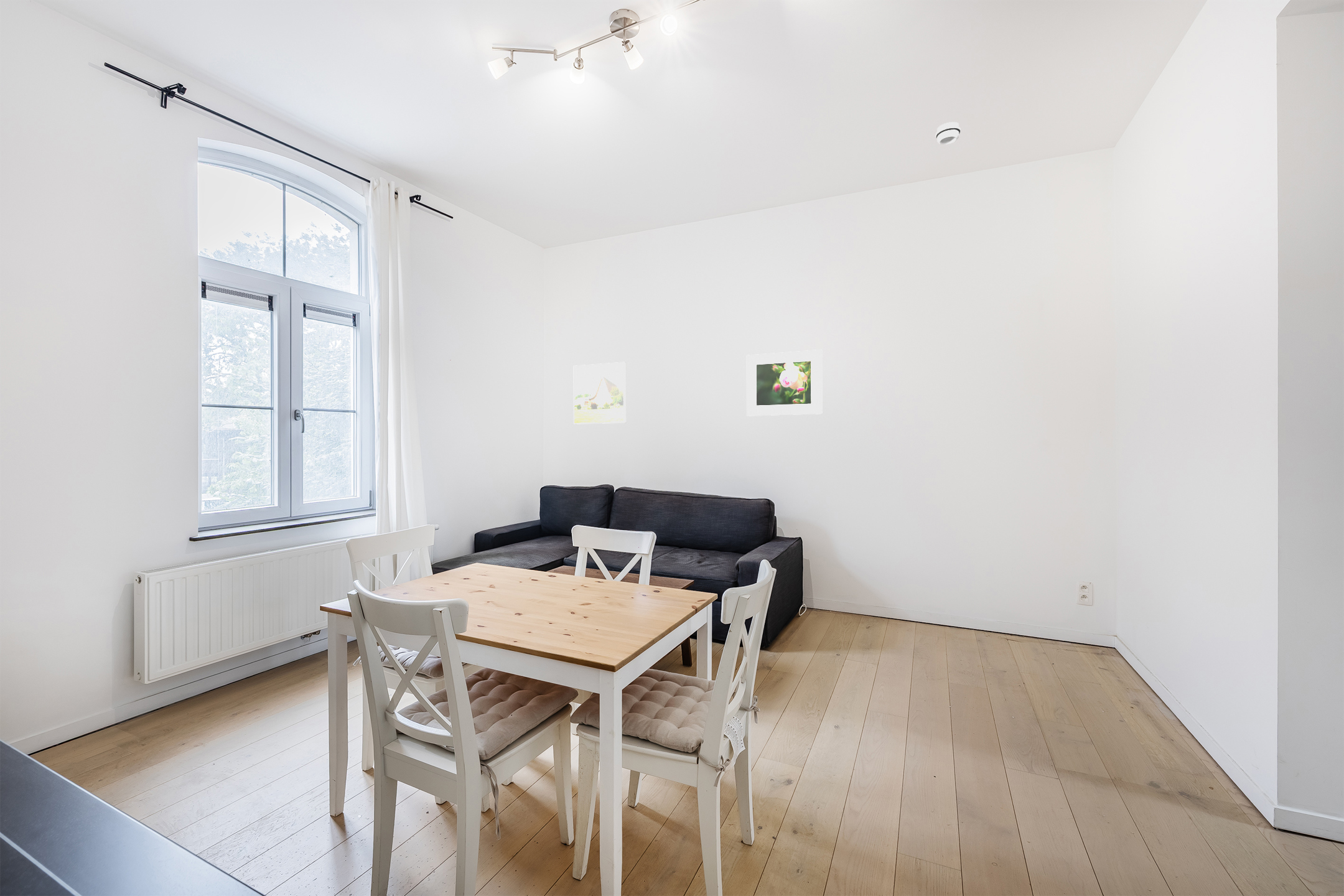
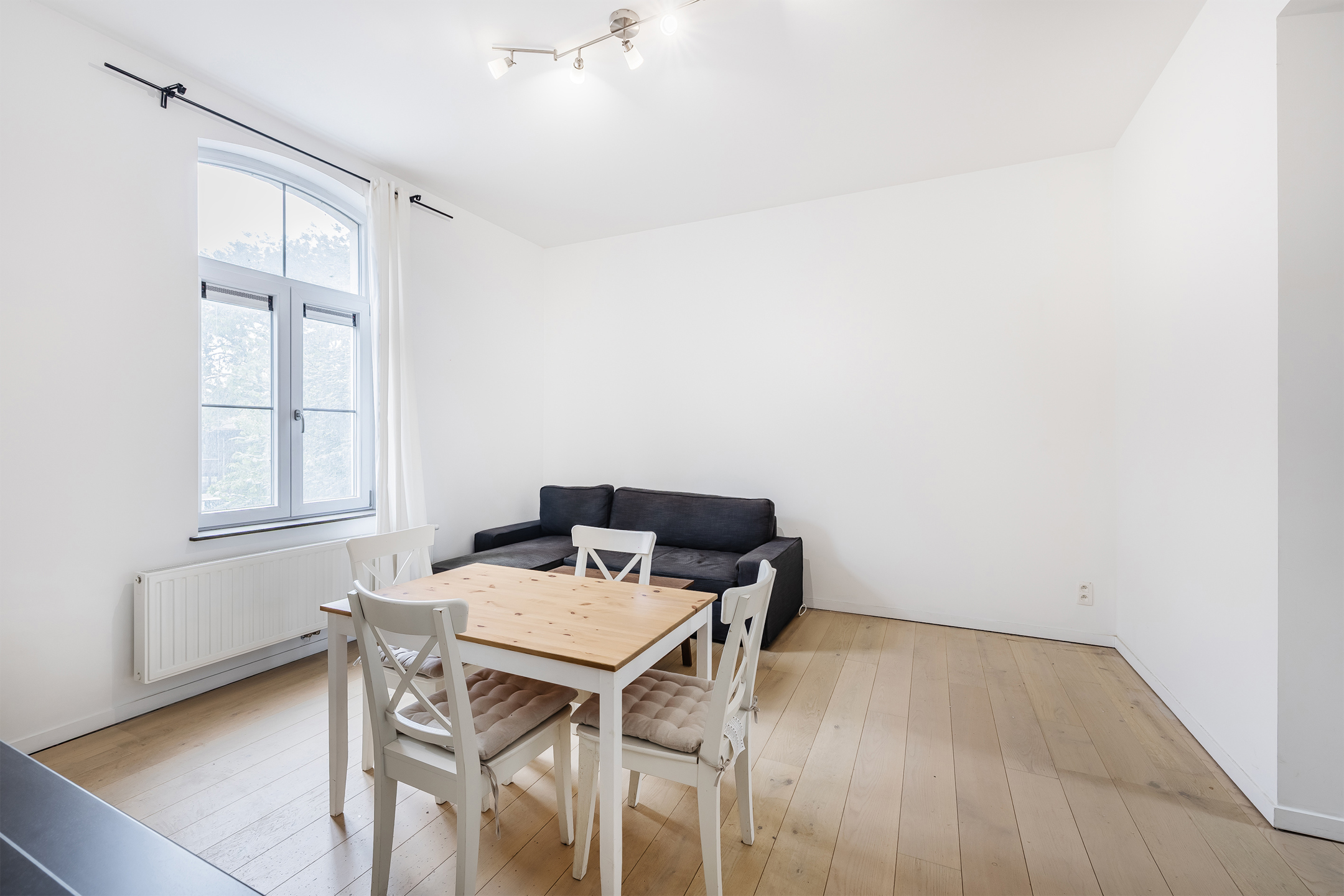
- smoke detector (948, 134)
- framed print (599, 393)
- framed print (783, 383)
